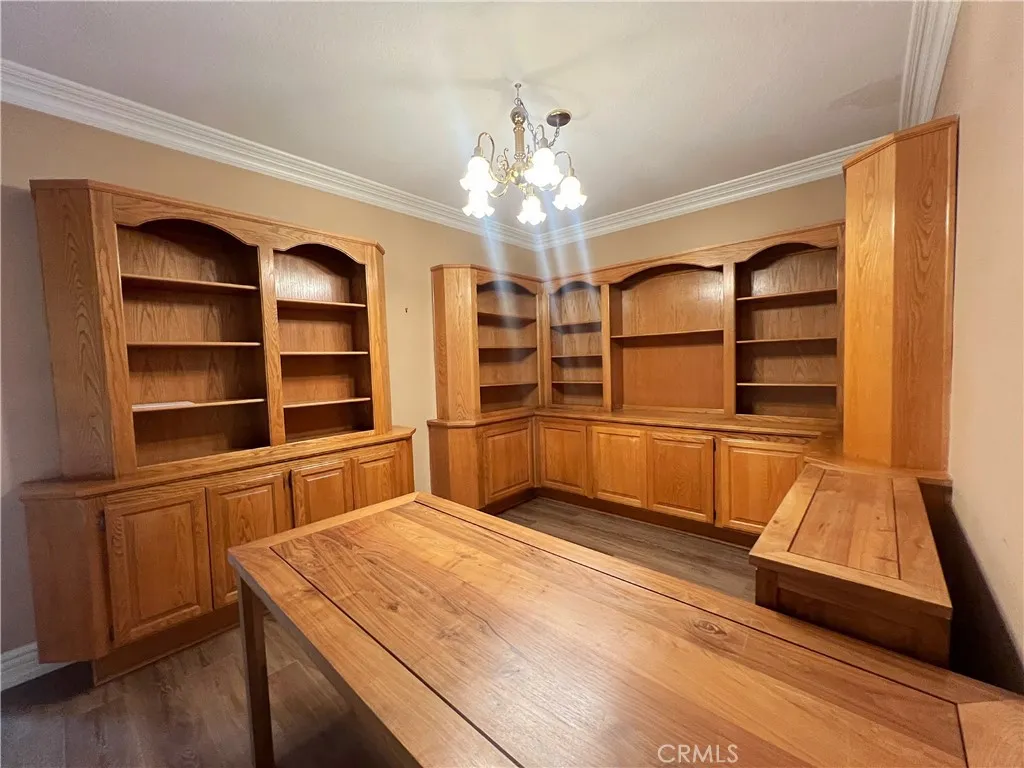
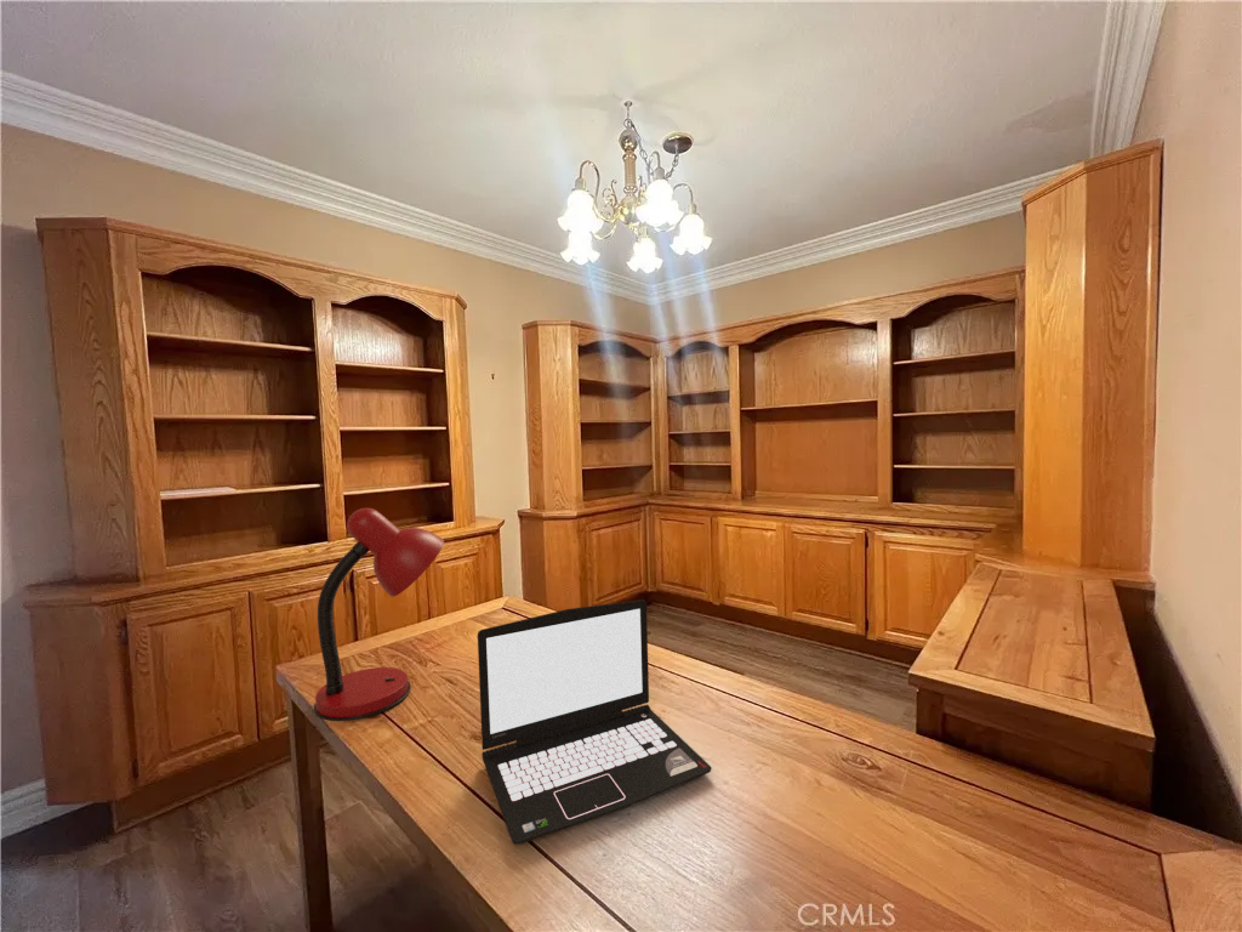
+ laptop (592, 700)
+ desk lamp (388, 593)
